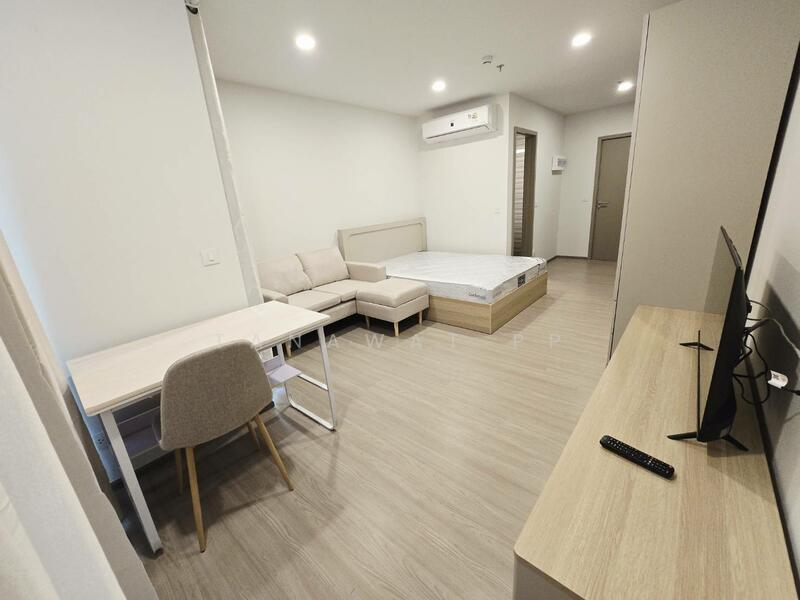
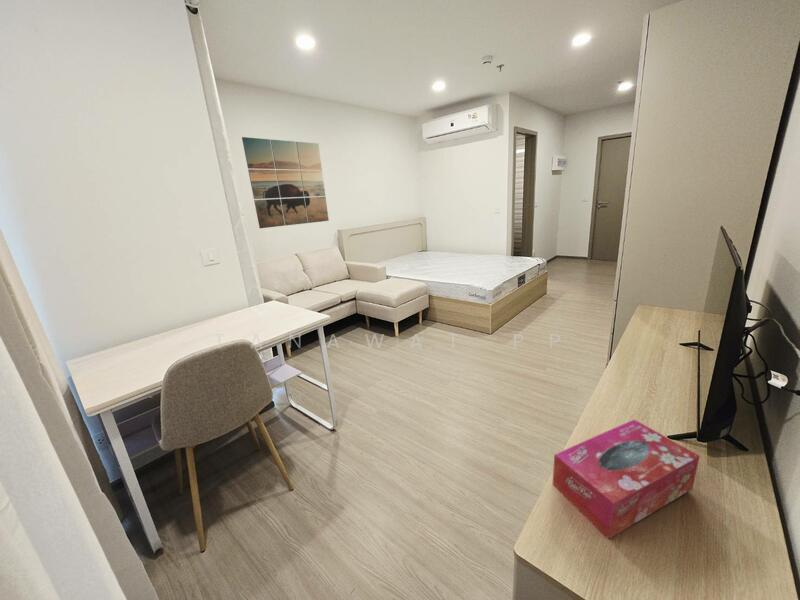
+ wall art (290, 183)
+ tissue box (622, 471)
